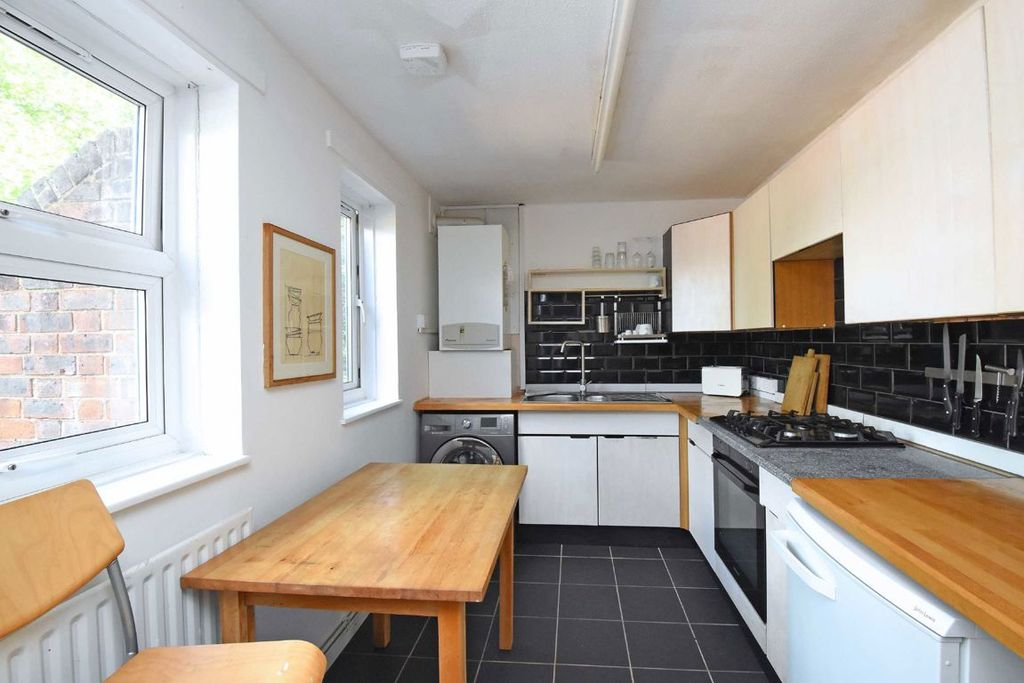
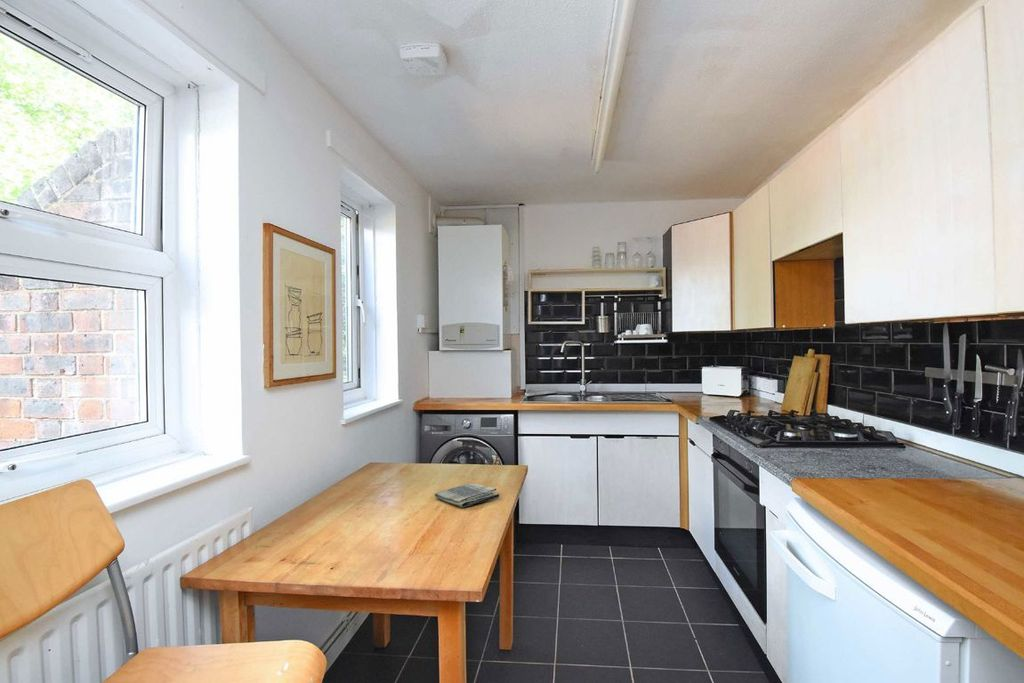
+ dish towel (467, 493)
